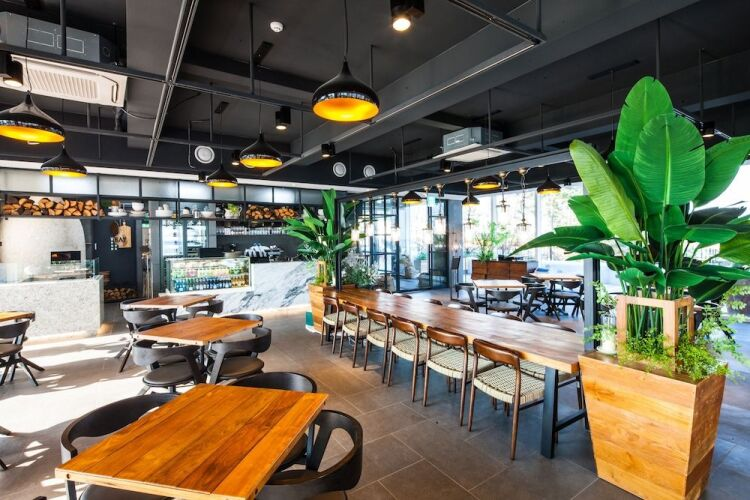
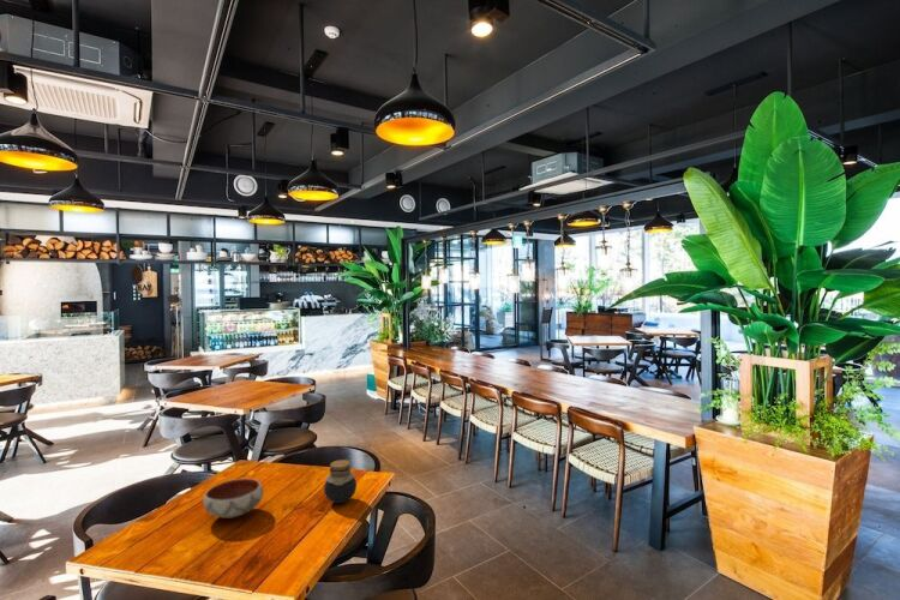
+ jar (341, 481)
+ bowl (234, 500)
